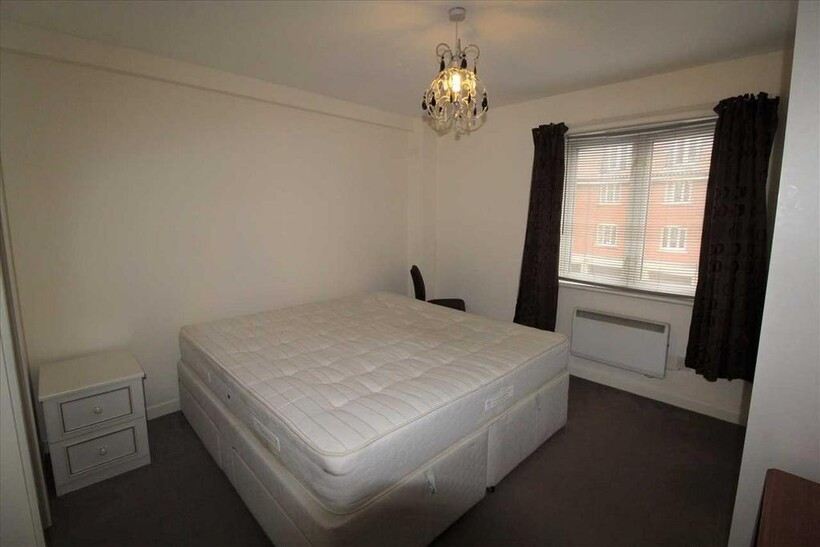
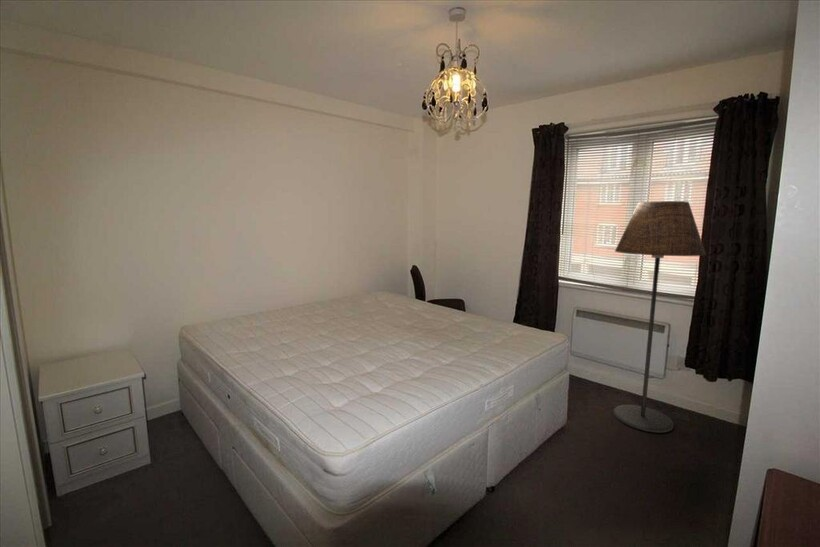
+ floor lamp (652, 314)
